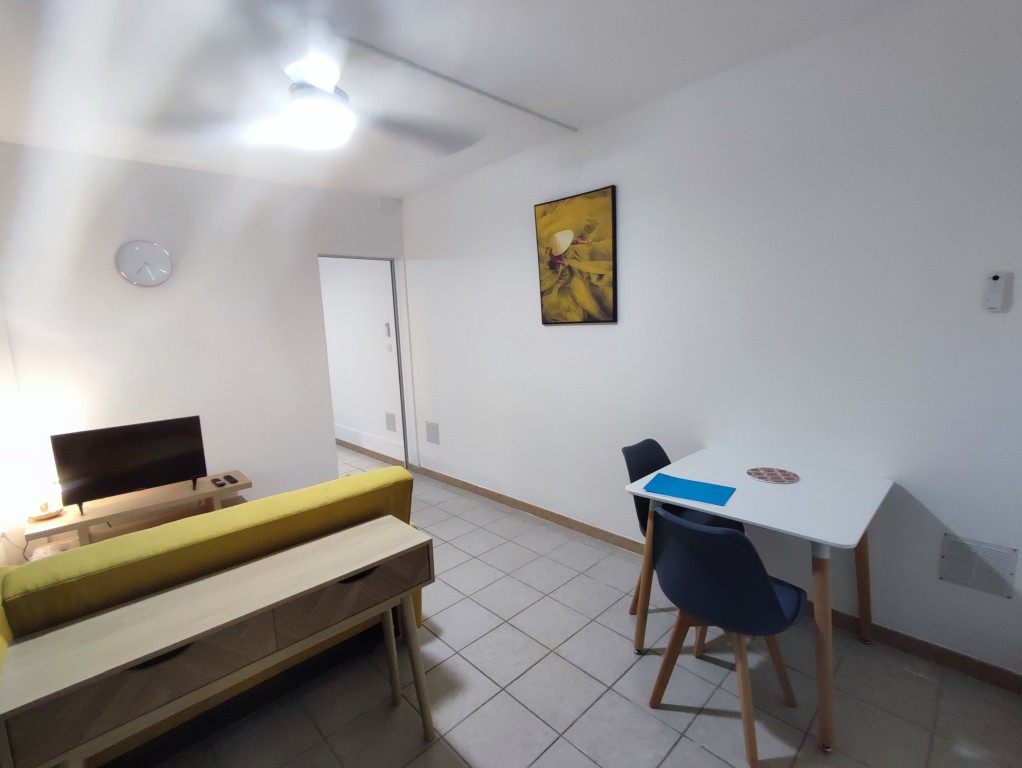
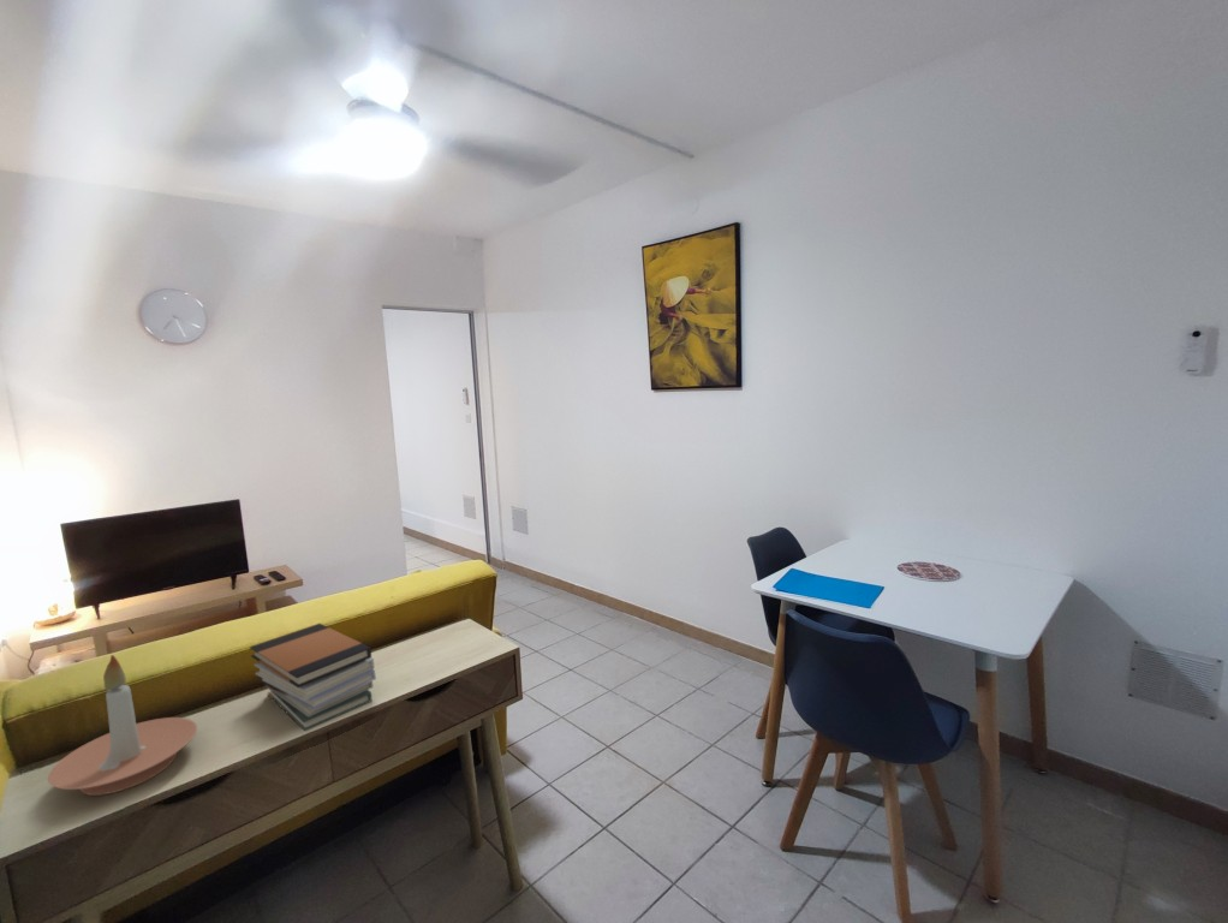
+ book stack (314, 672)
+ candle holder (121, 713)
